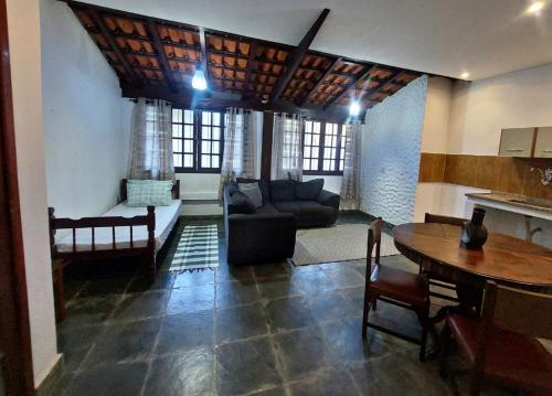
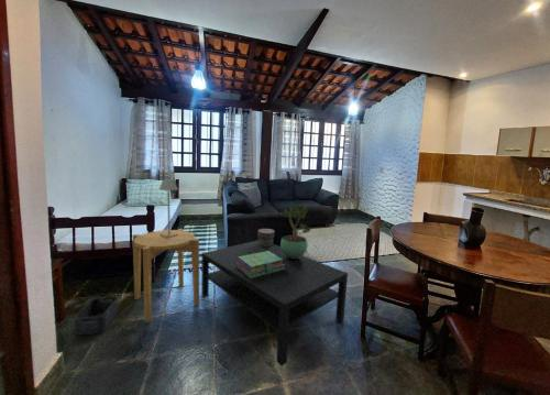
+ coffee table (268, 284)
+ stack of books (260, 262)
+ decorative box (265, 237)
+ storage bin (98, 314)
+ table lamp (168, 207)
+ side table (178, 270)
+ potted plant (294, 230)
